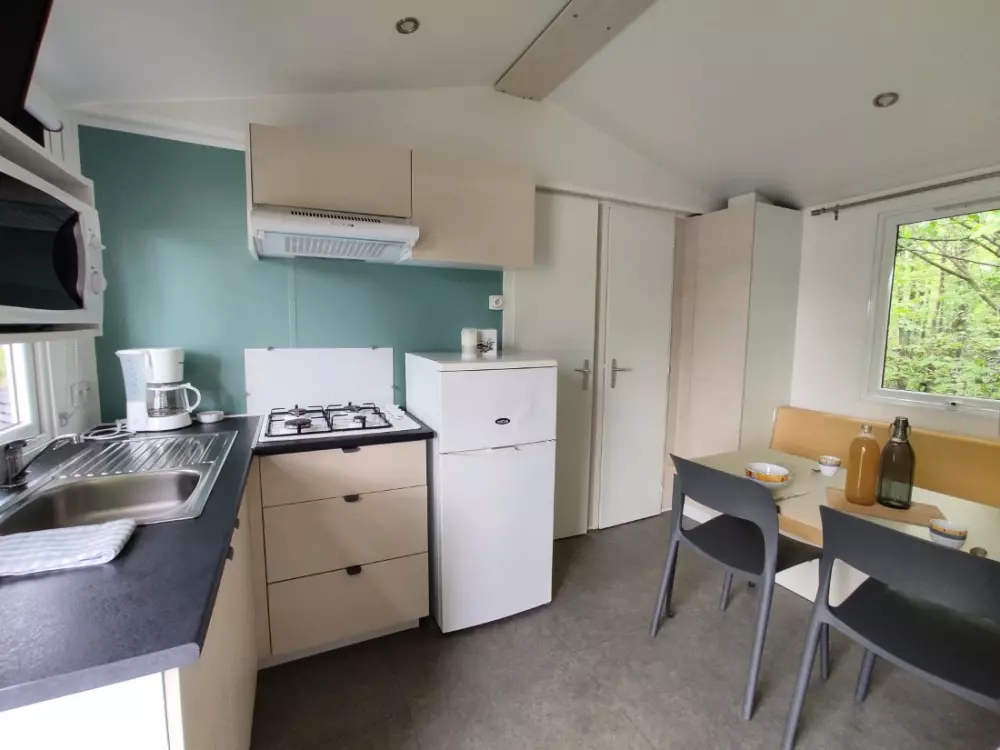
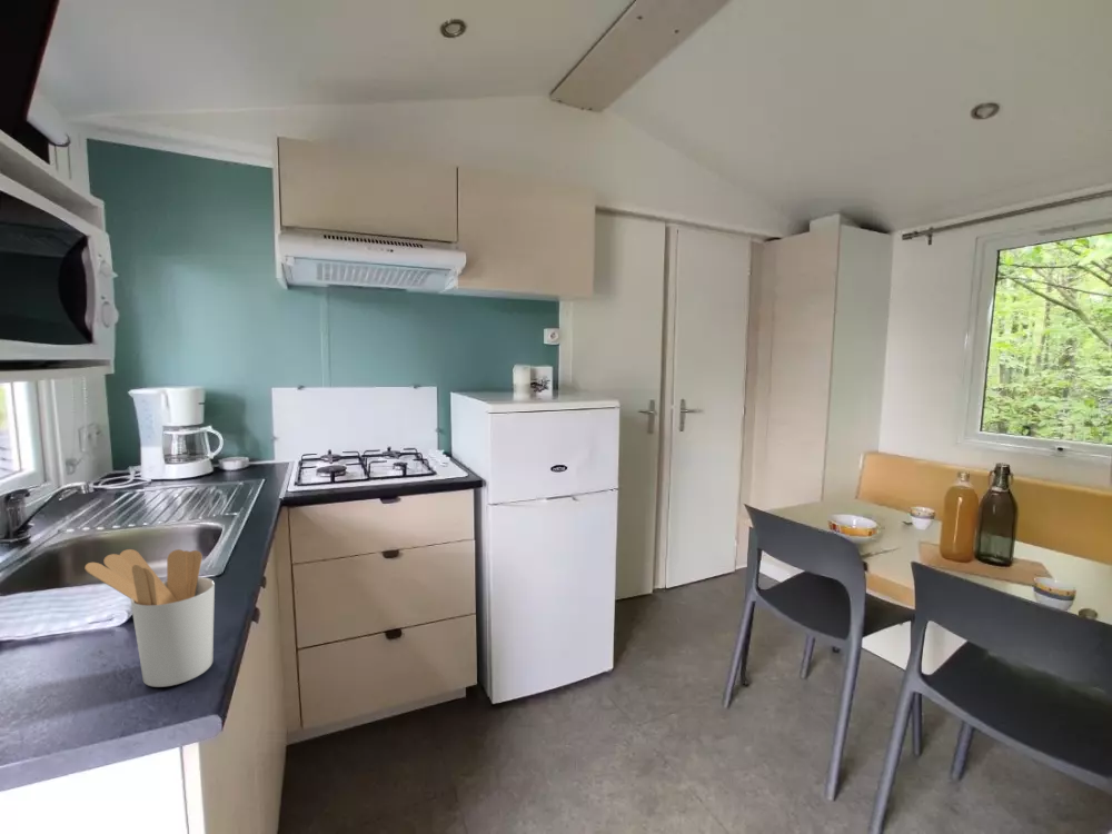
+ utensil holder (156, 610)
